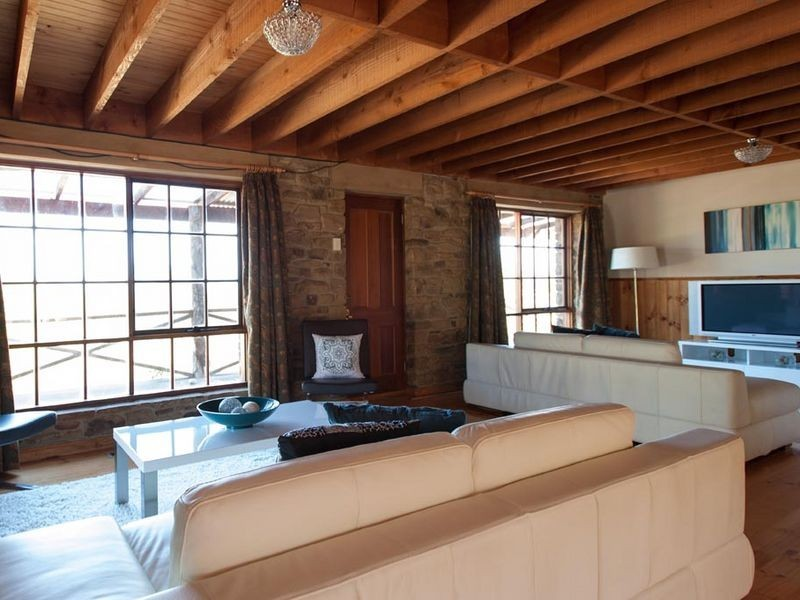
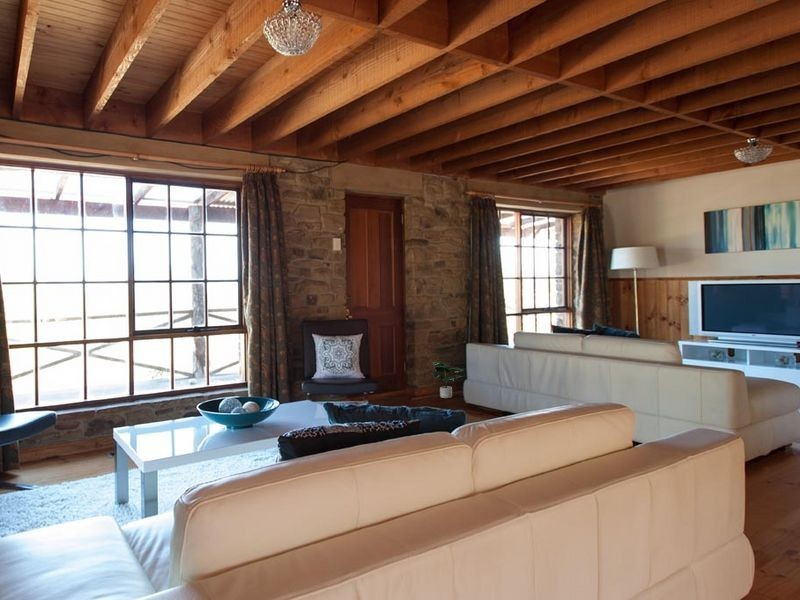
+ potted plant (447, 379)
